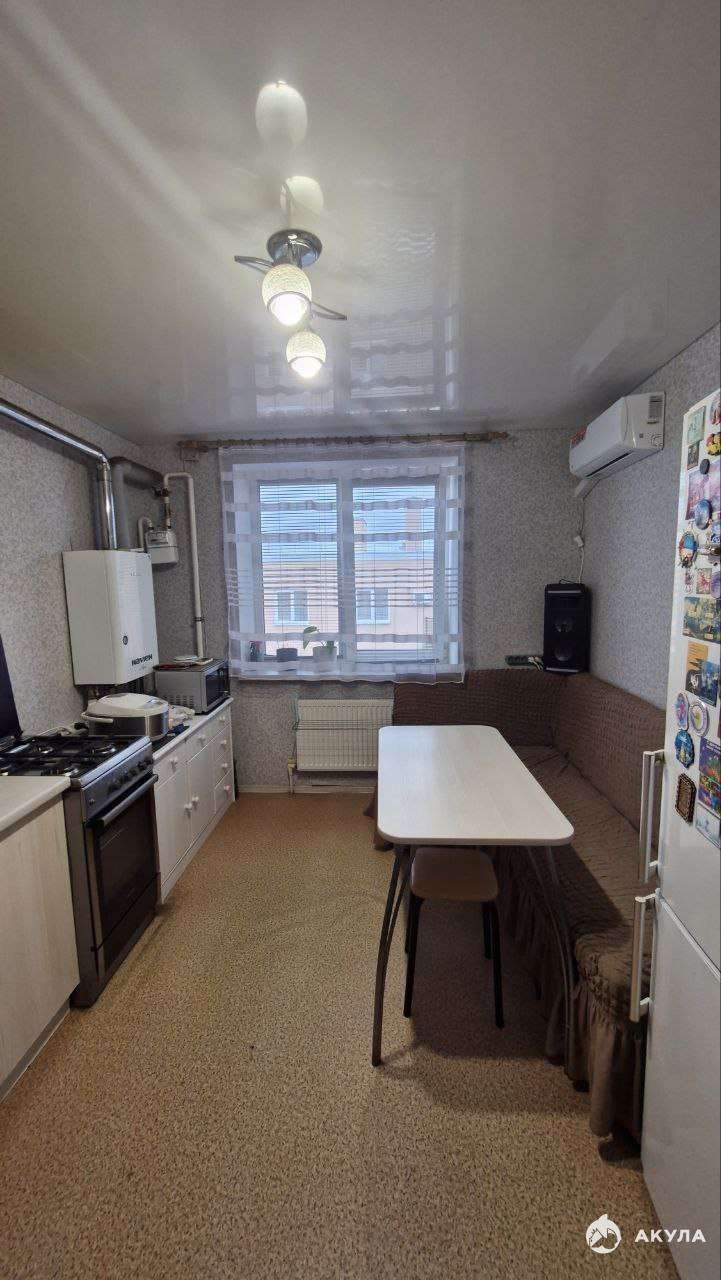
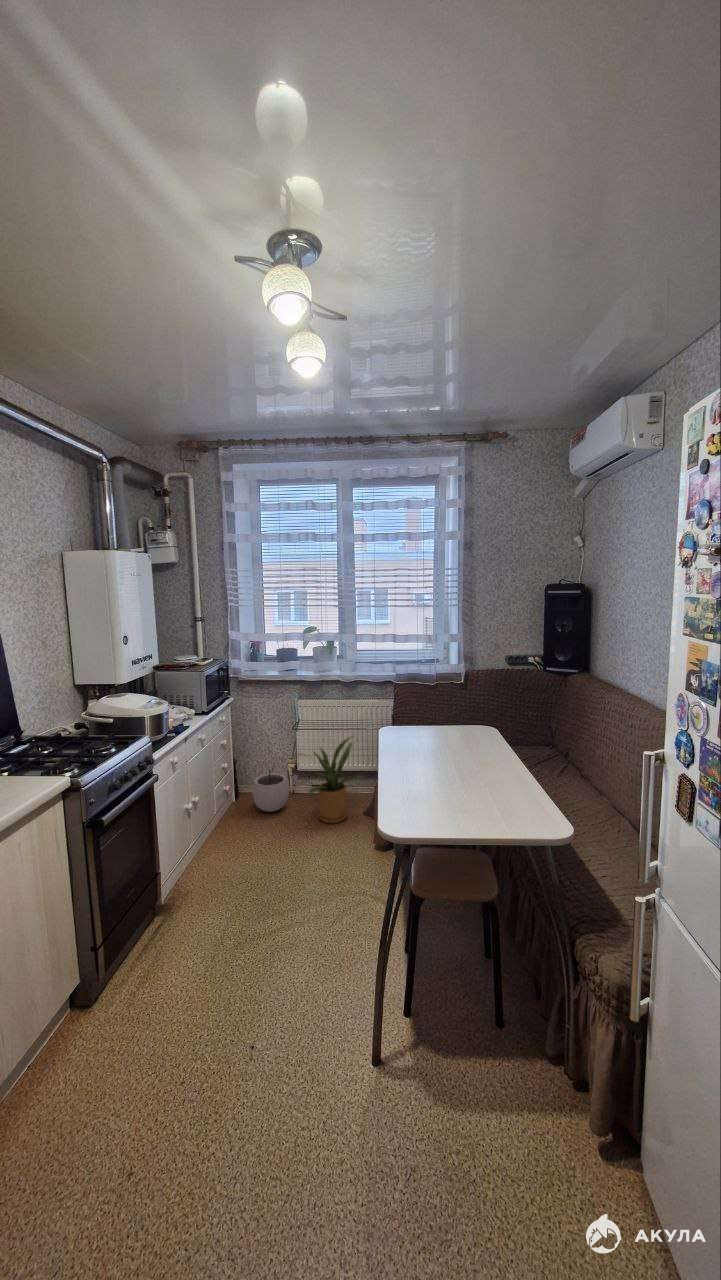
+ house plant (330, 776)
+ plant pot (270, 787)
